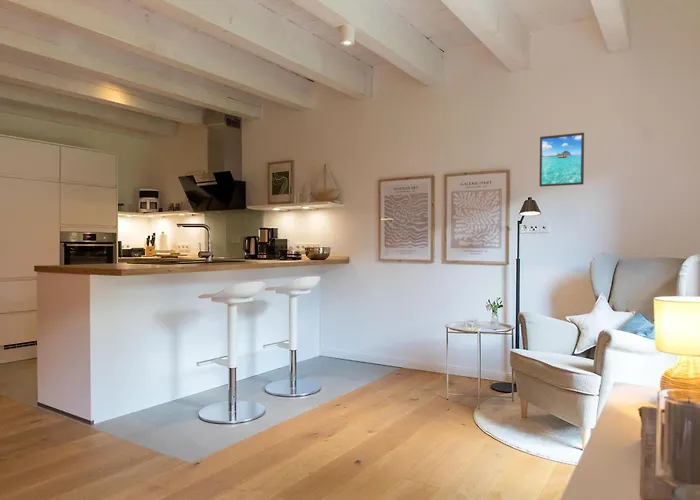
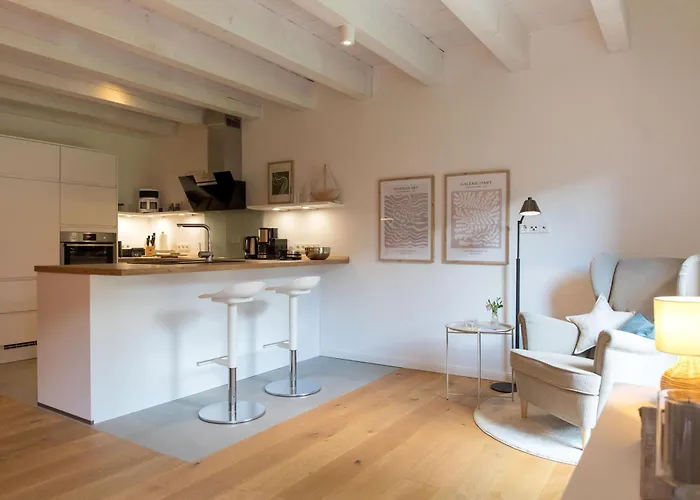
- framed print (561, 160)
